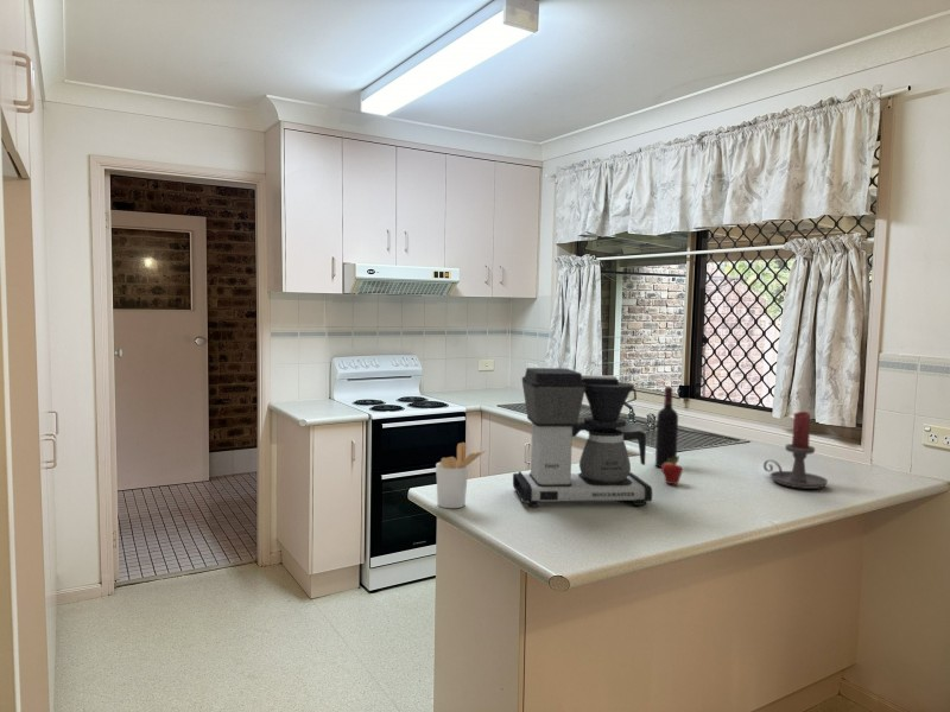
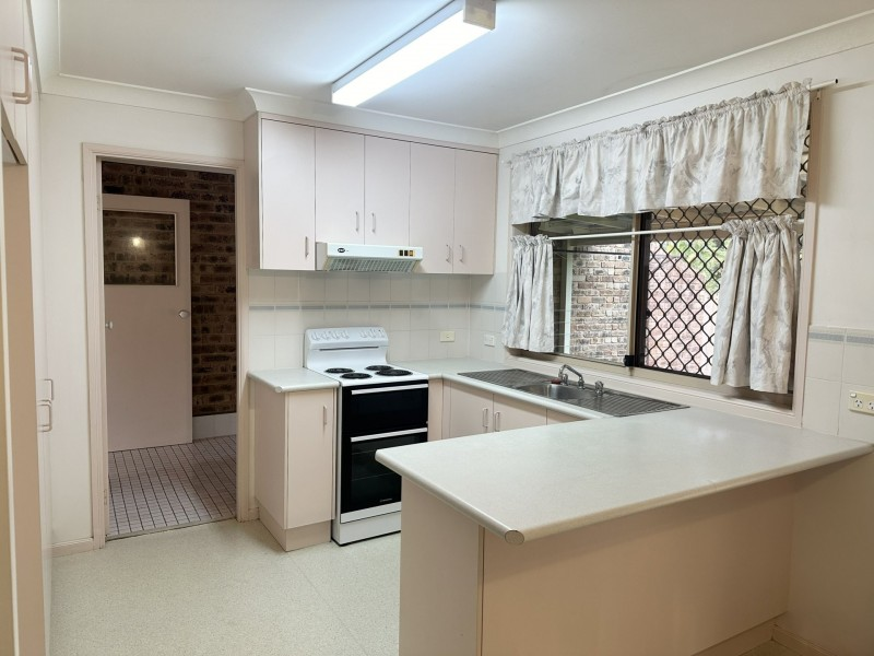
- candle holder (793, 446)
- coffee maker (583, 430)
- utensil holder (460, 476)
- fruit (672, 469)
- wine bottle (666, 426)
